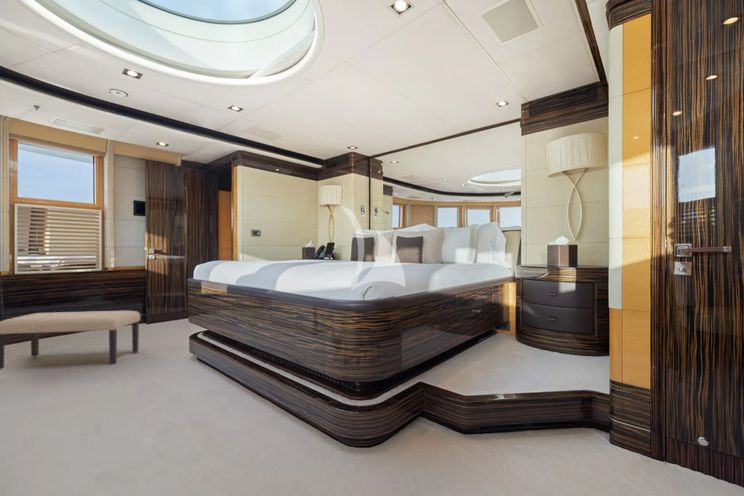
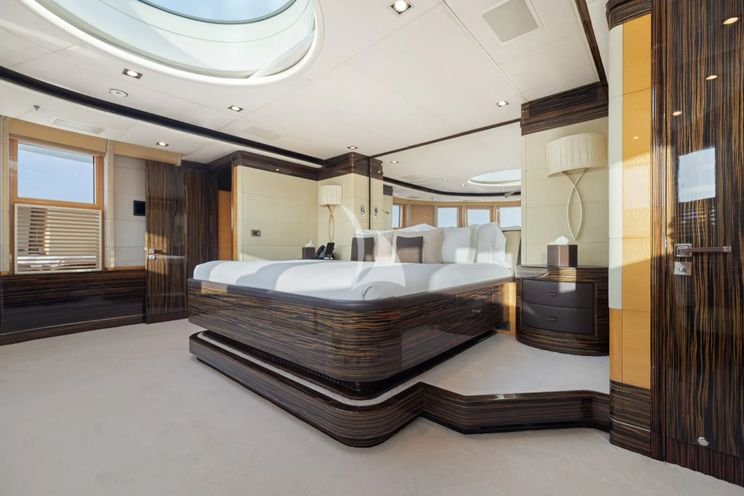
- bench (70, 331)
